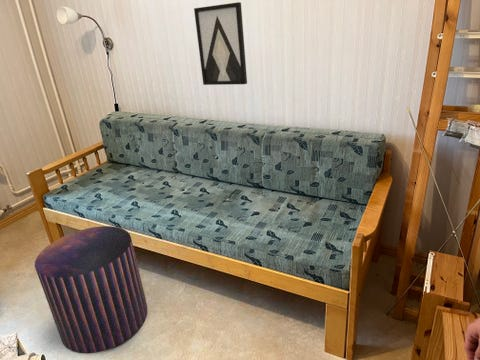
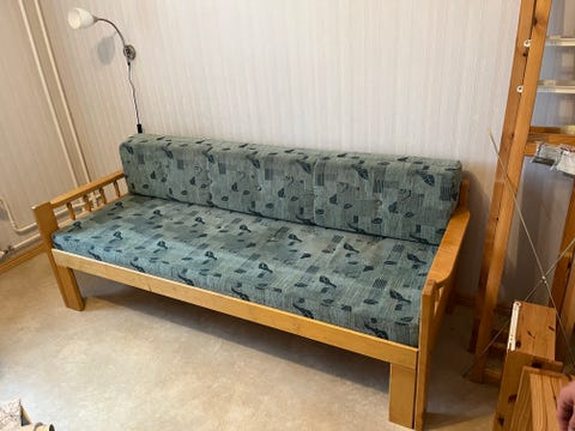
- wall art (220, 46)
- stool (95, 285)
